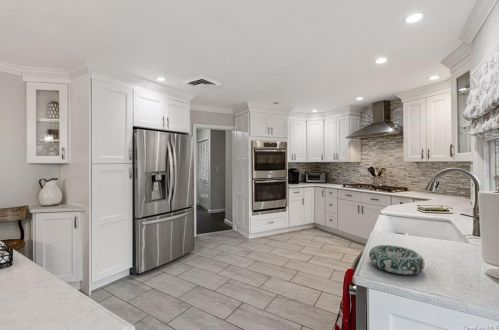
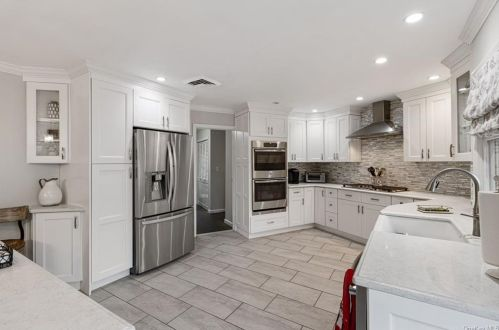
- decorative bowl (395, 259)
